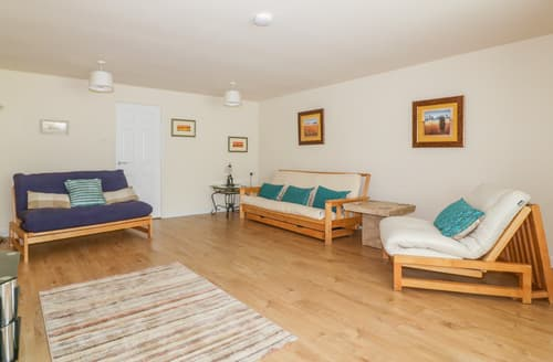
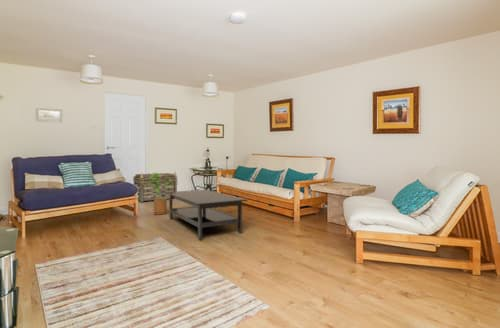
+ coffee table (202, 210)
+ basket (155, 185)
+ house plant (158, 193)
